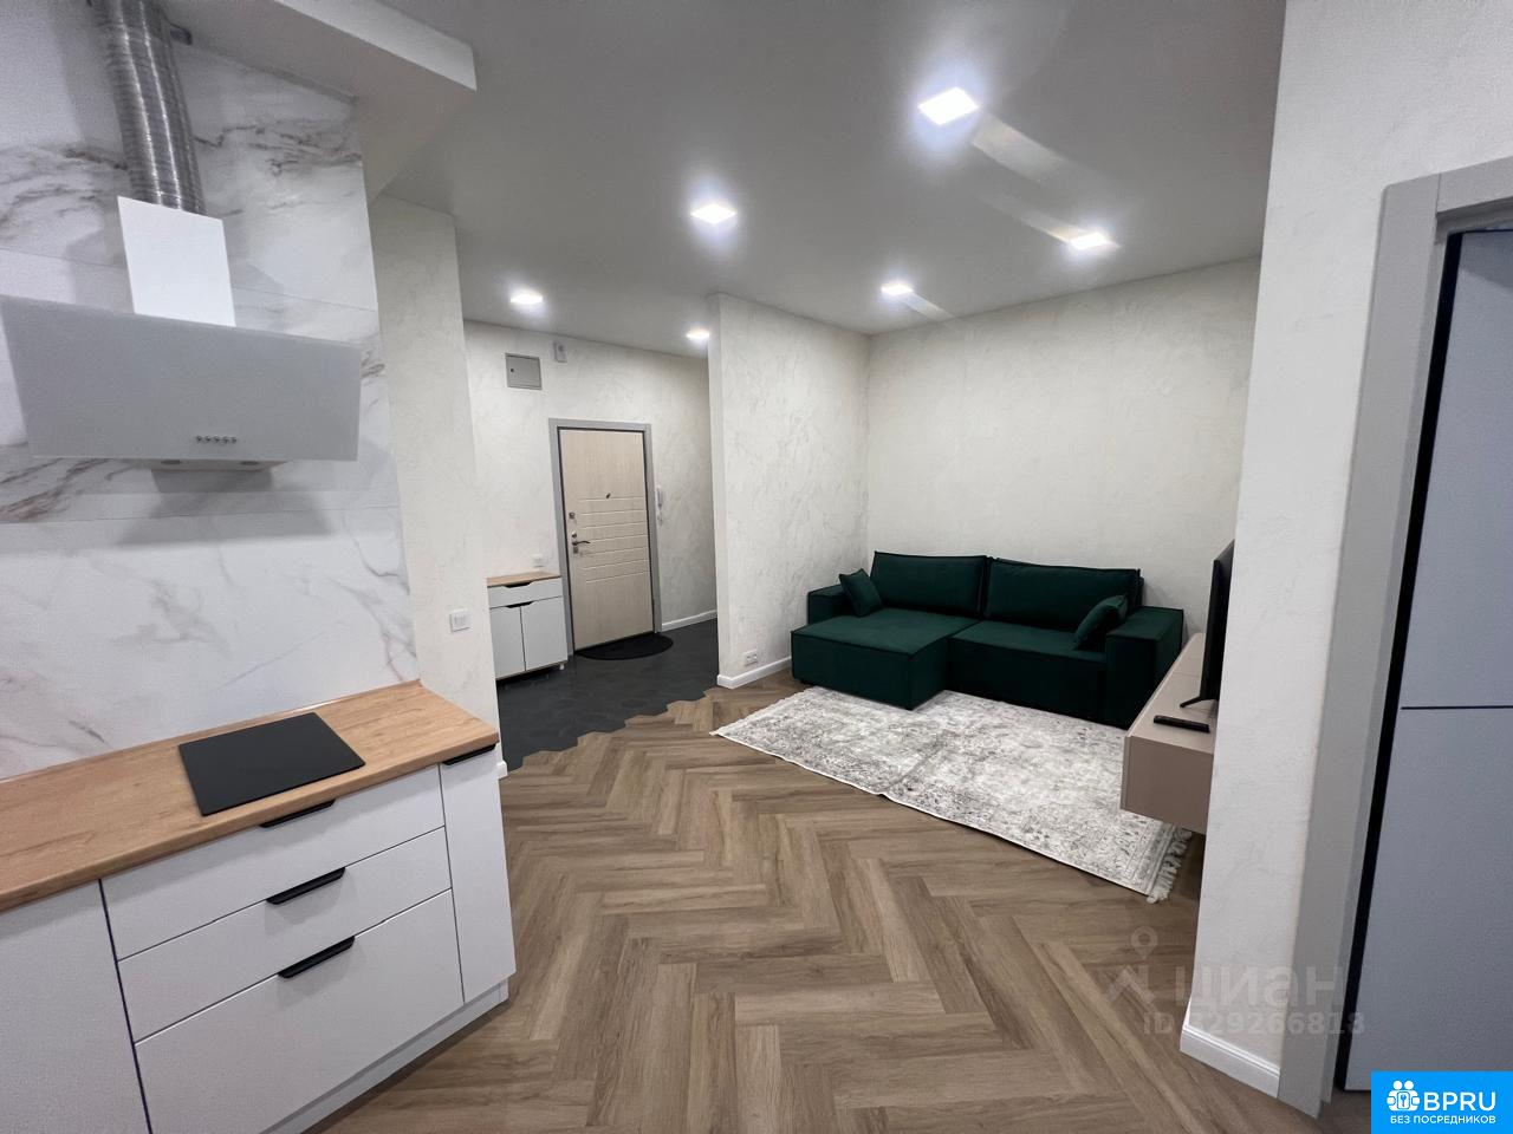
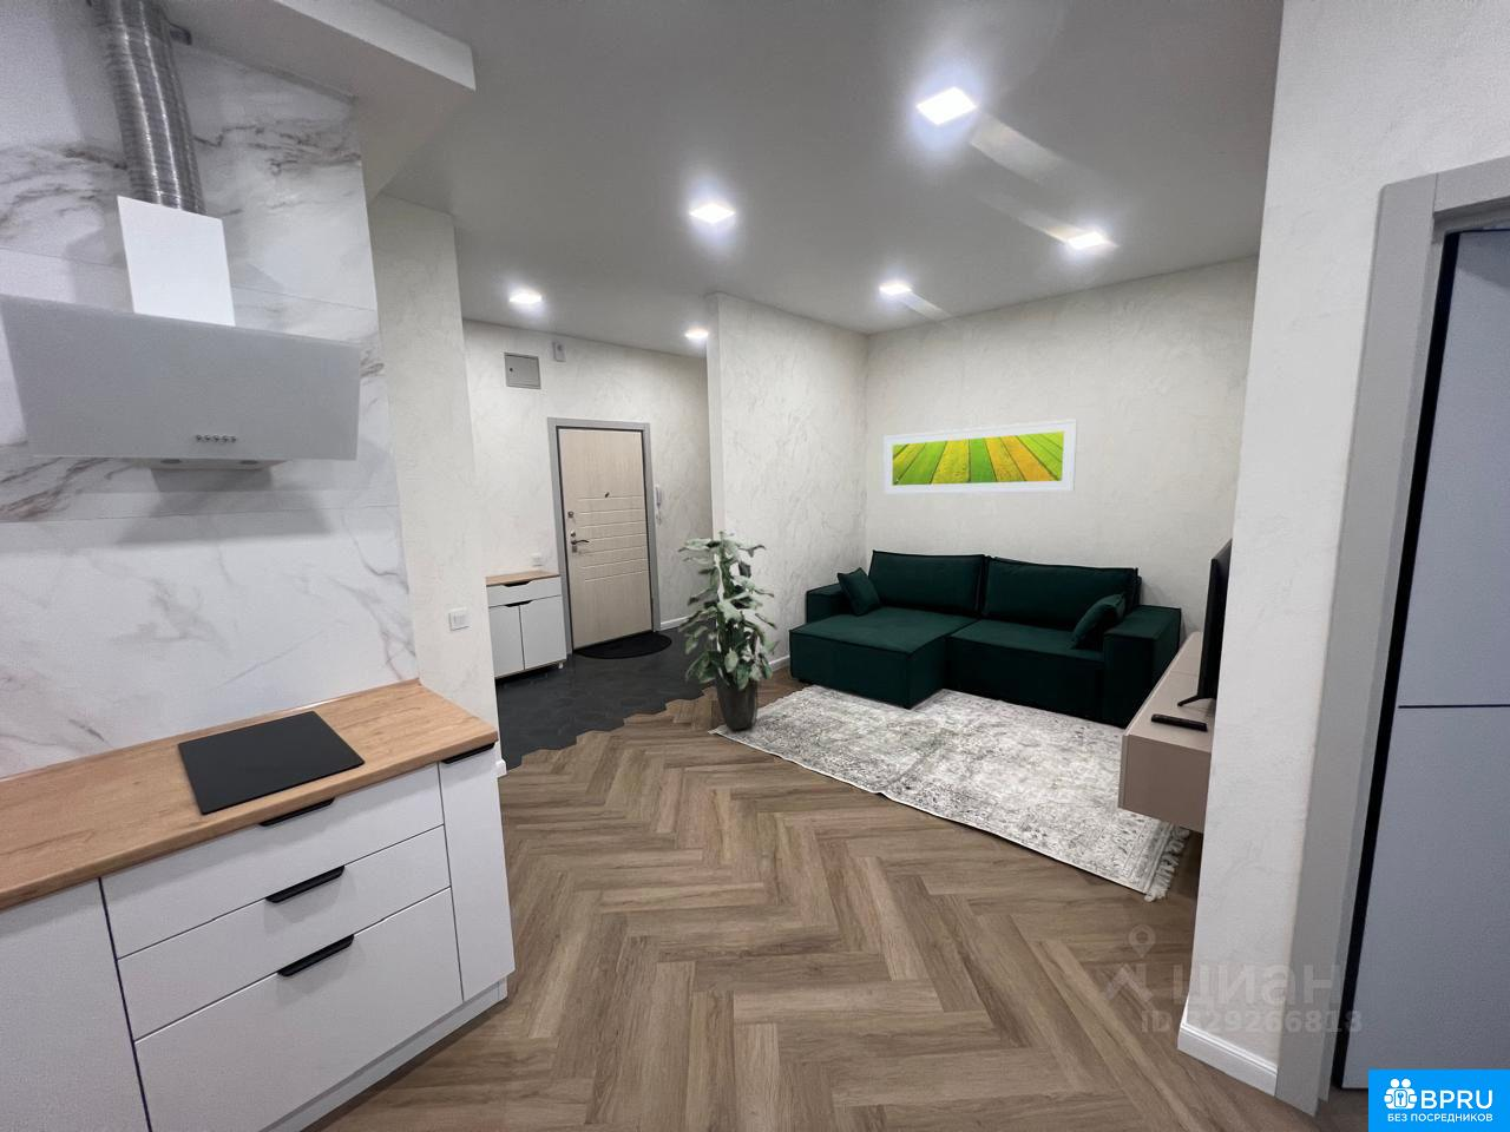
+ indoor plant (728, 629)
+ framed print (969, 461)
